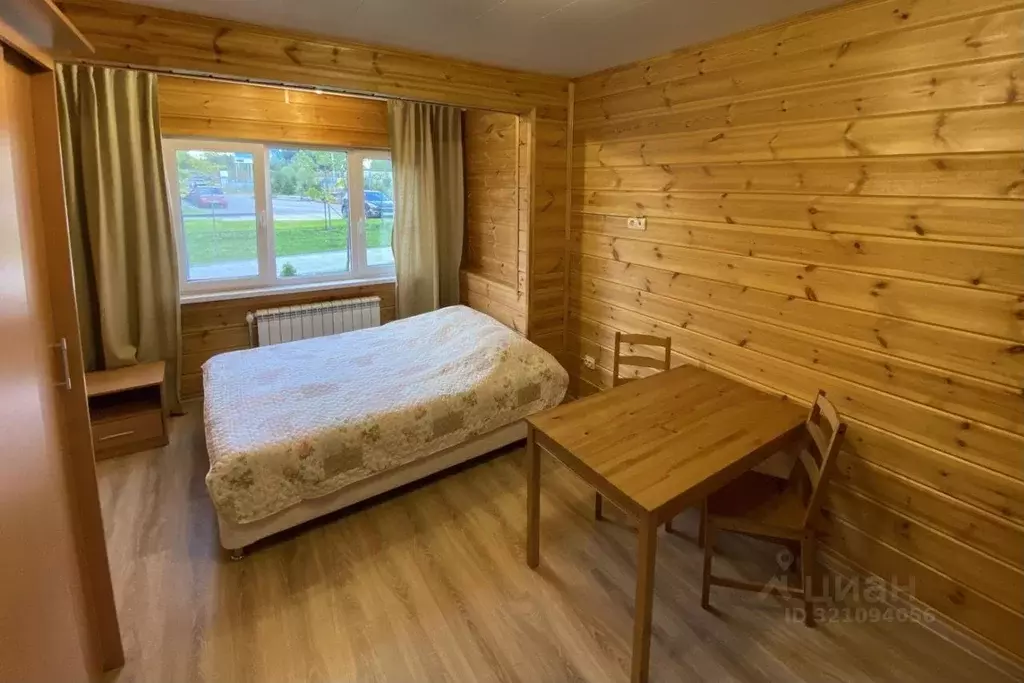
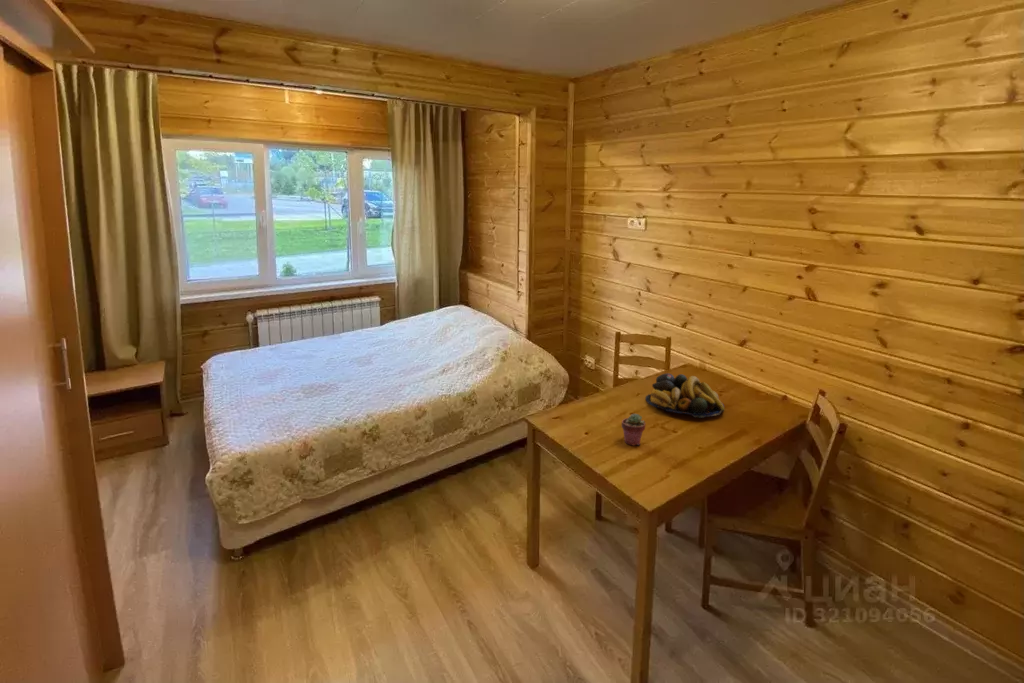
+ fruit bowl (685, 390)
+ potted succulent (633, 428)
